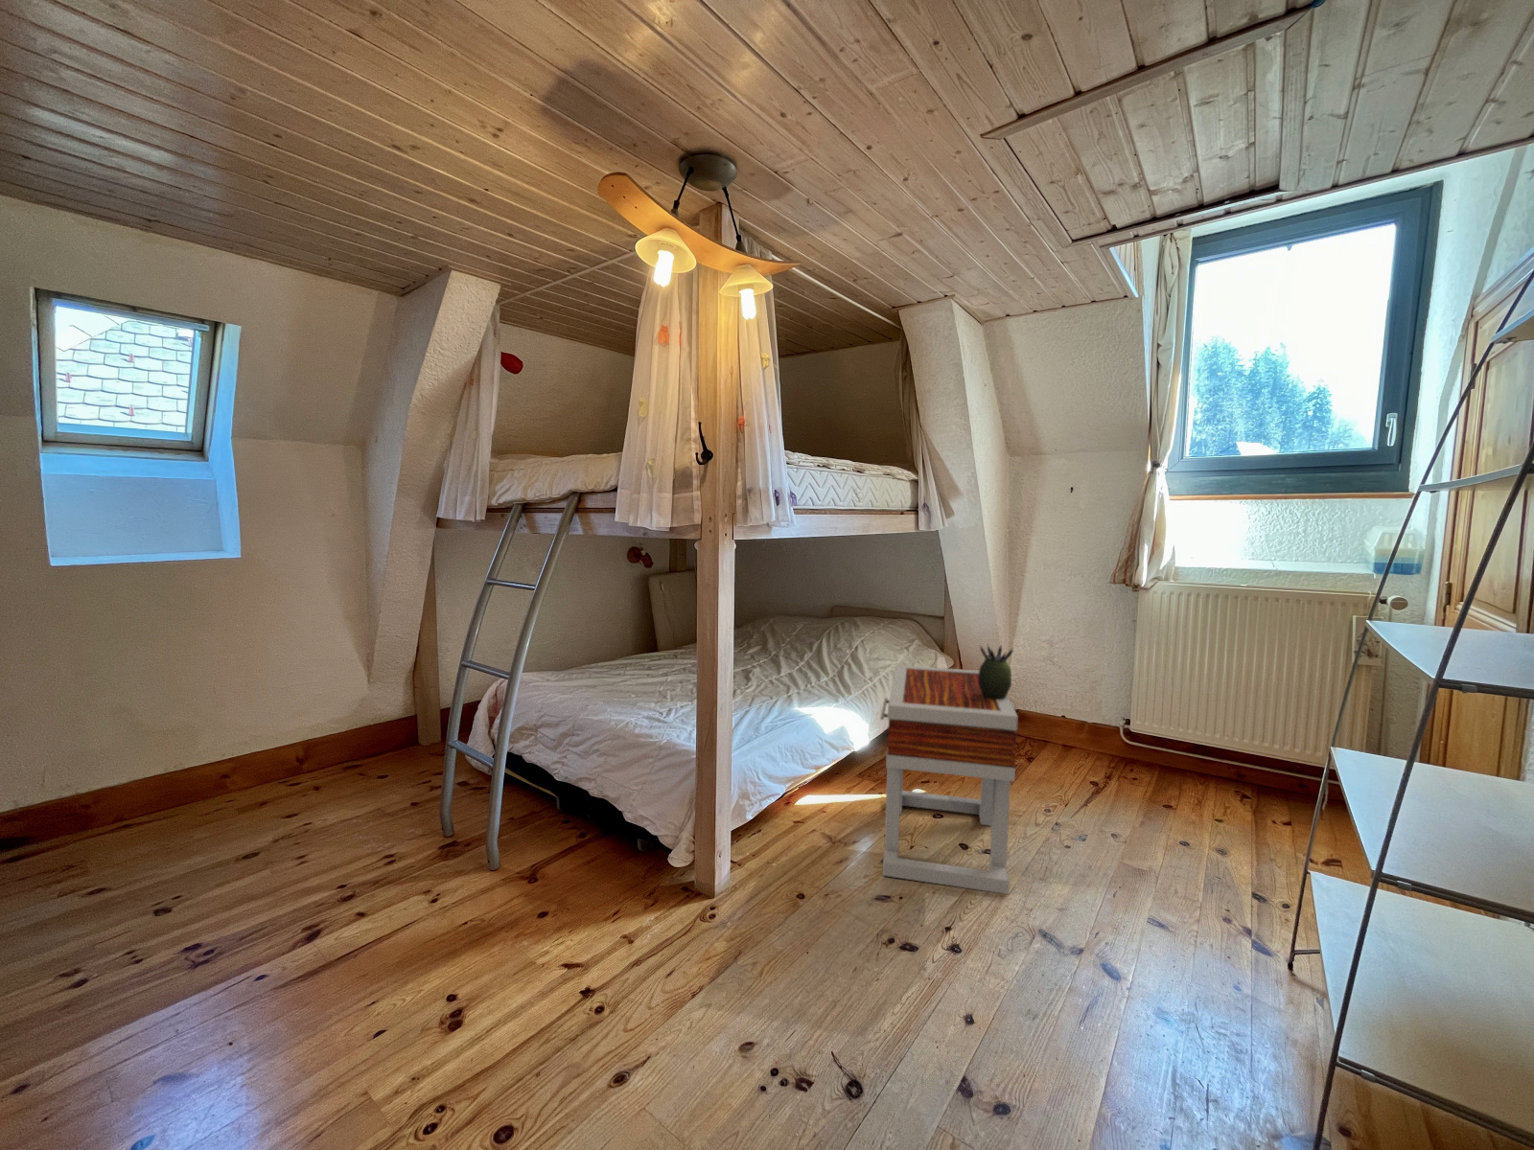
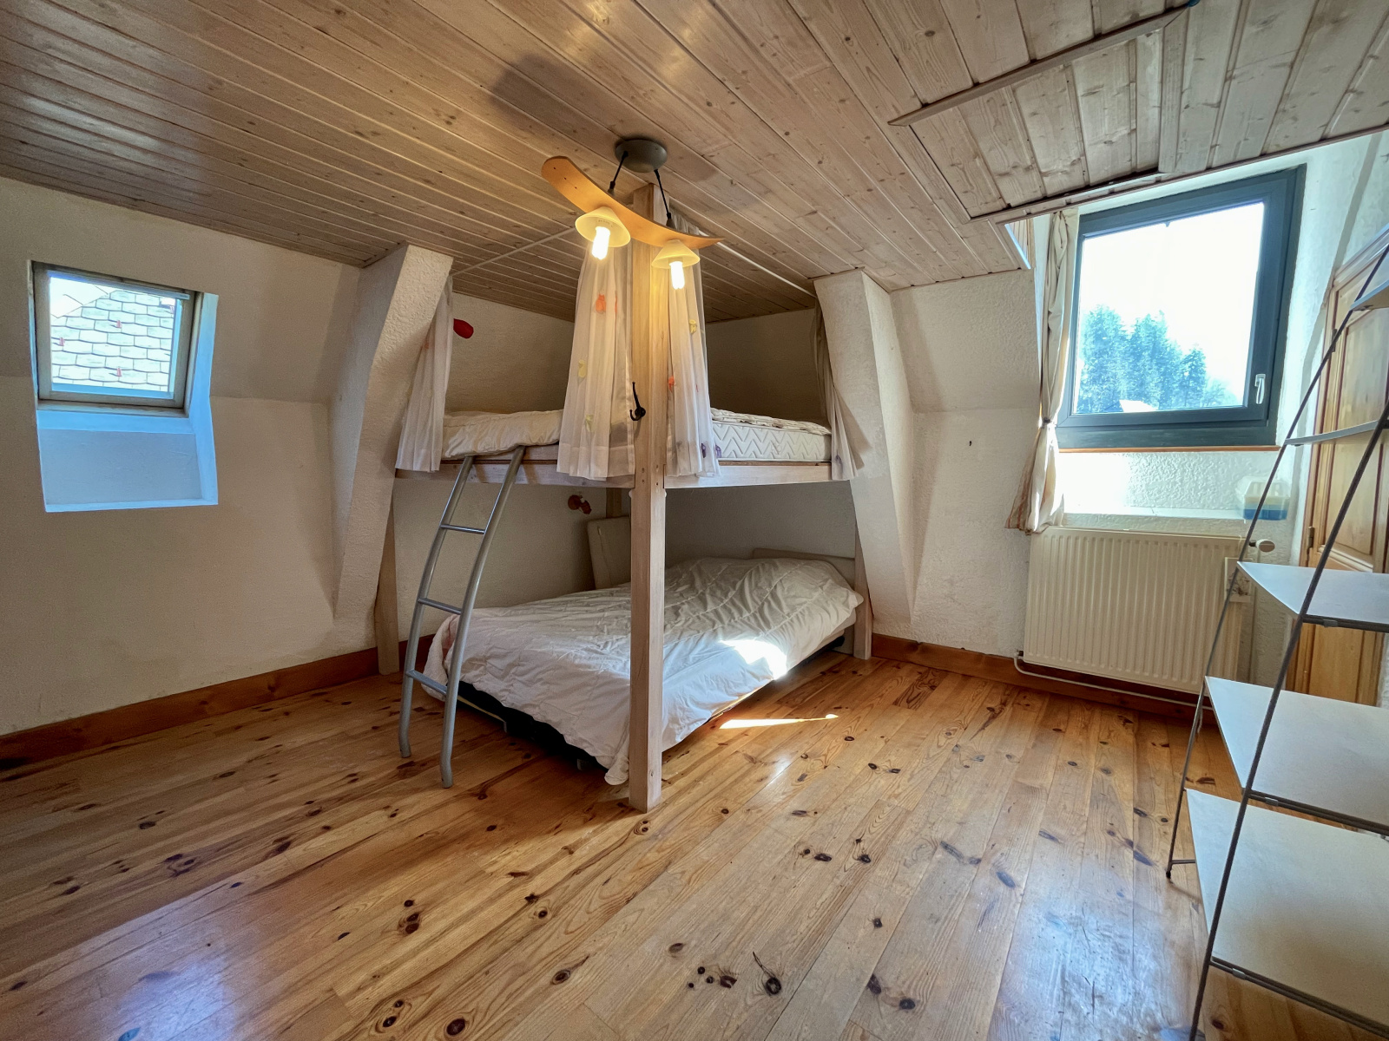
- succulent plant (995, 670)
- side table (940, 763)
